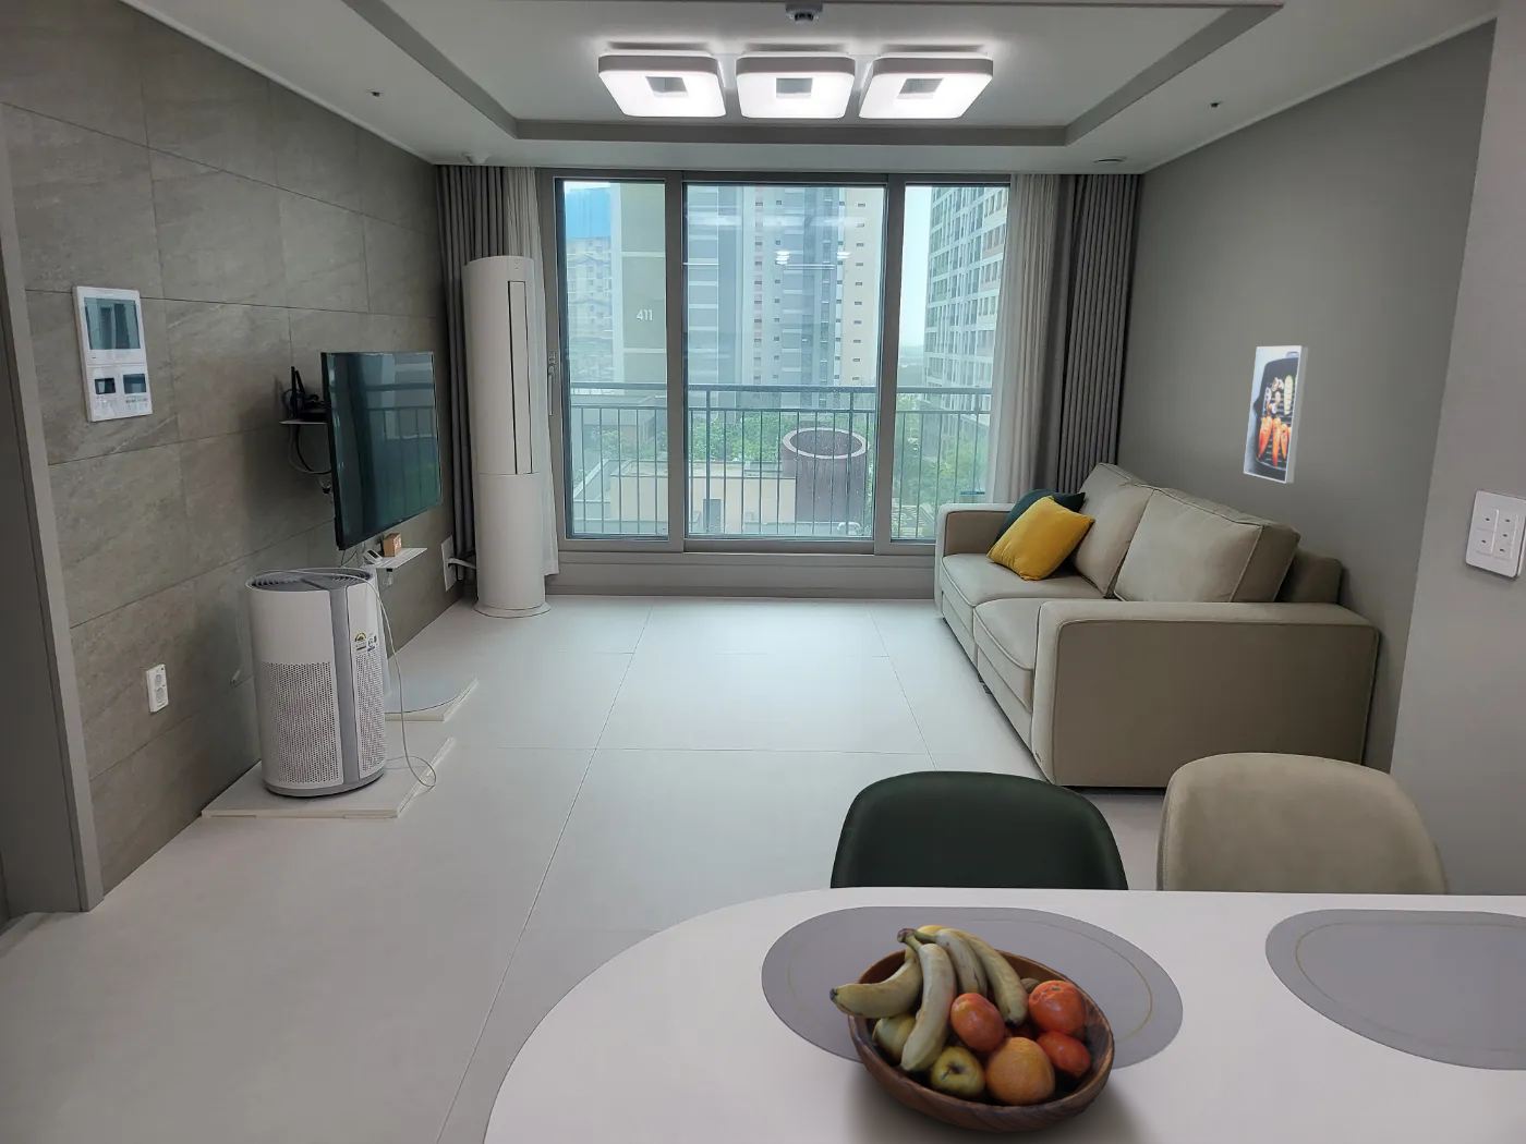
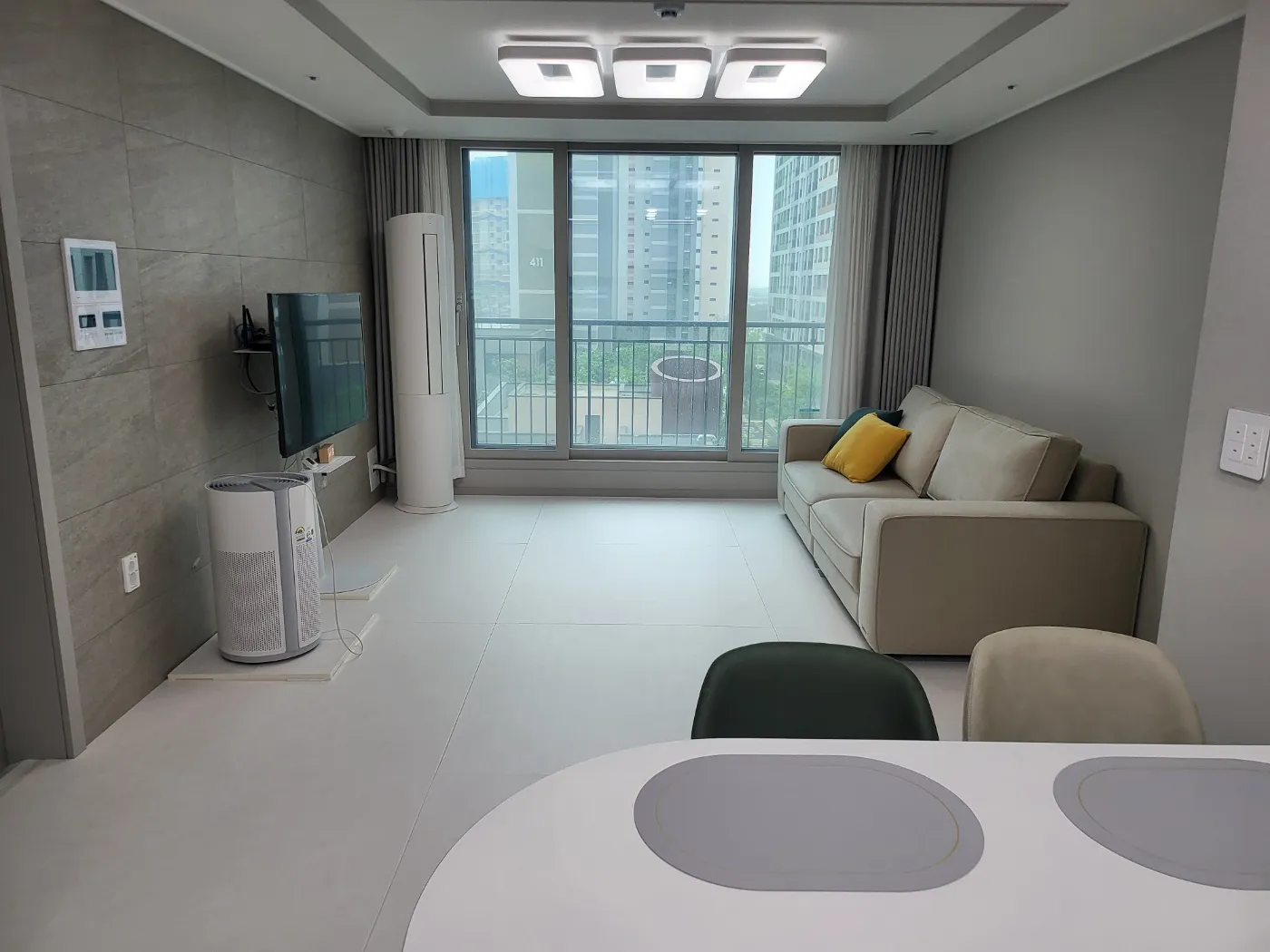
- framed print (1274, 413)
- fruit bowl (977, 1008)
